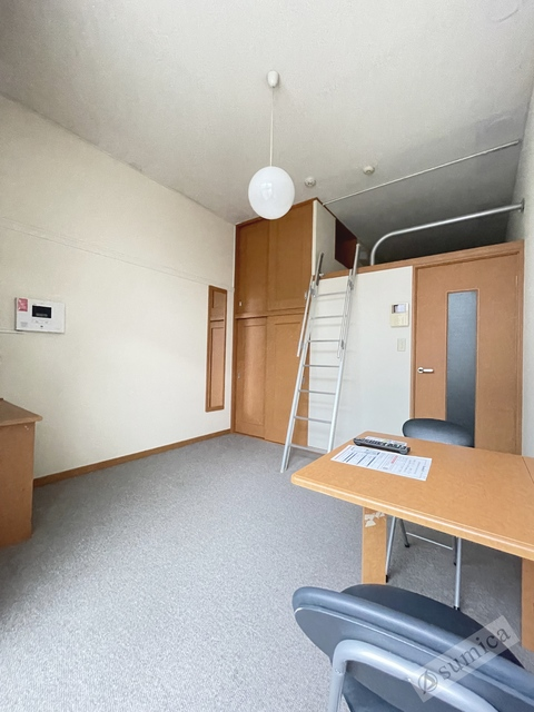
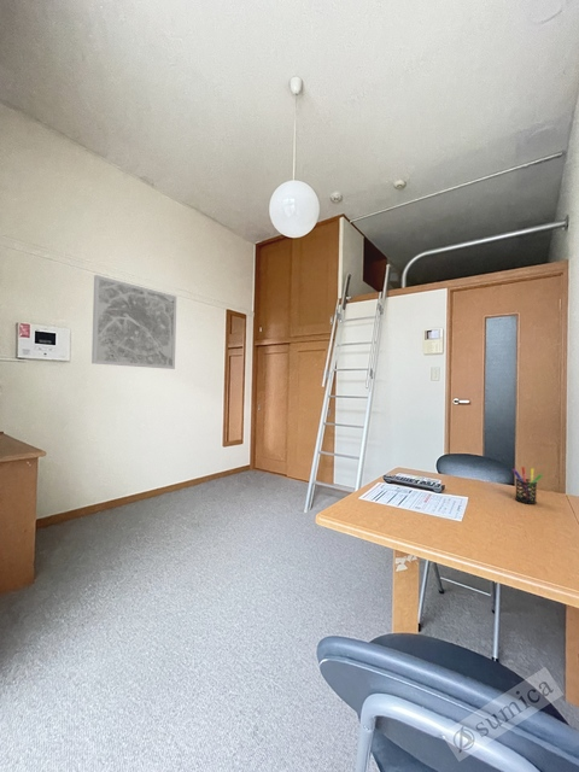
+ pen holder (527, 484)
+ wall art (138, 326)
